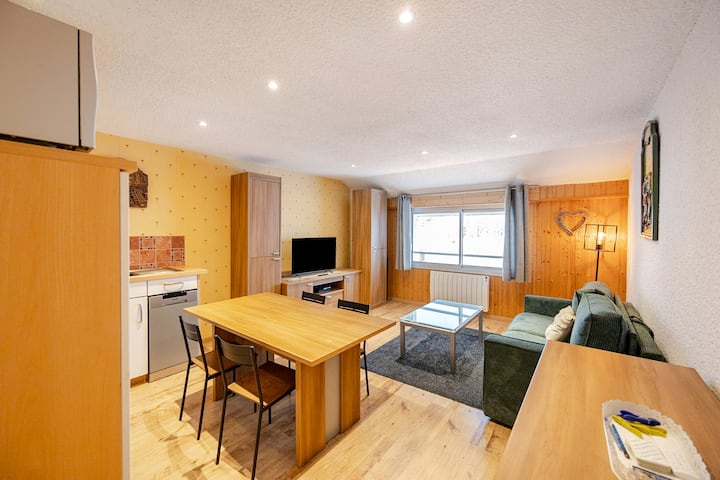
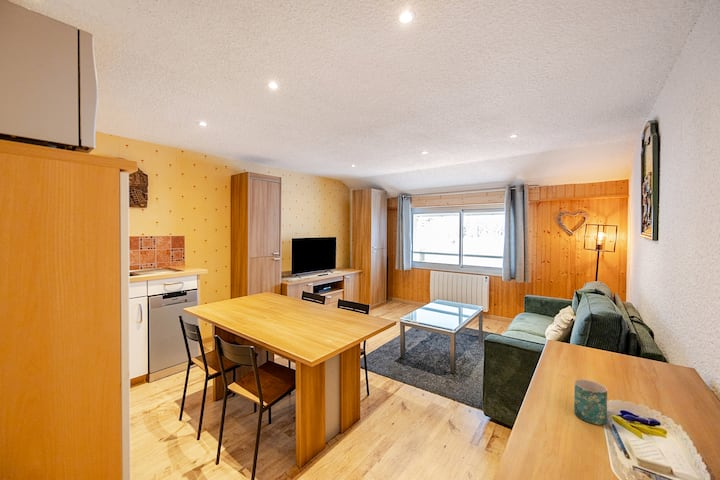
+ mug (591, 398)
